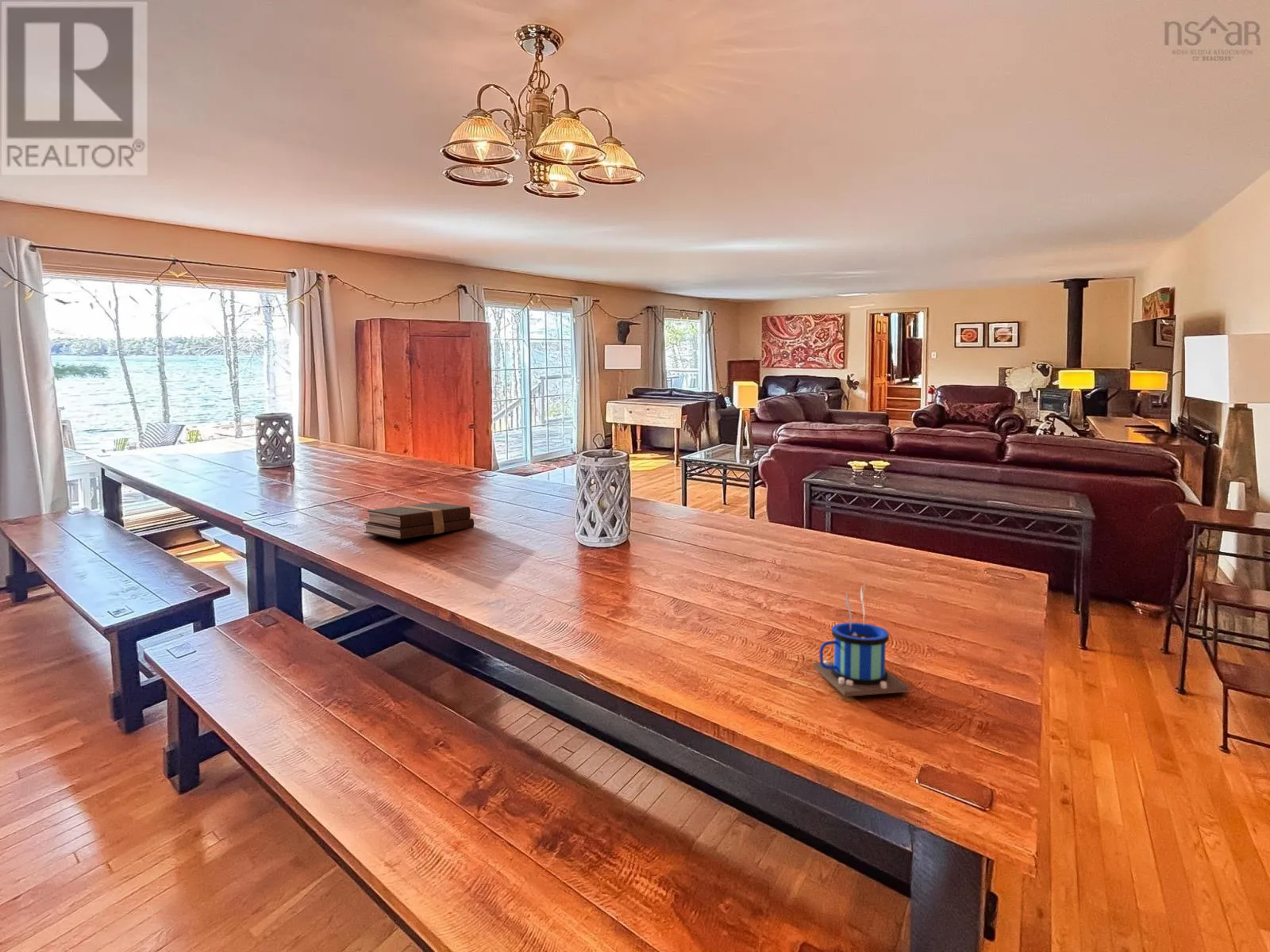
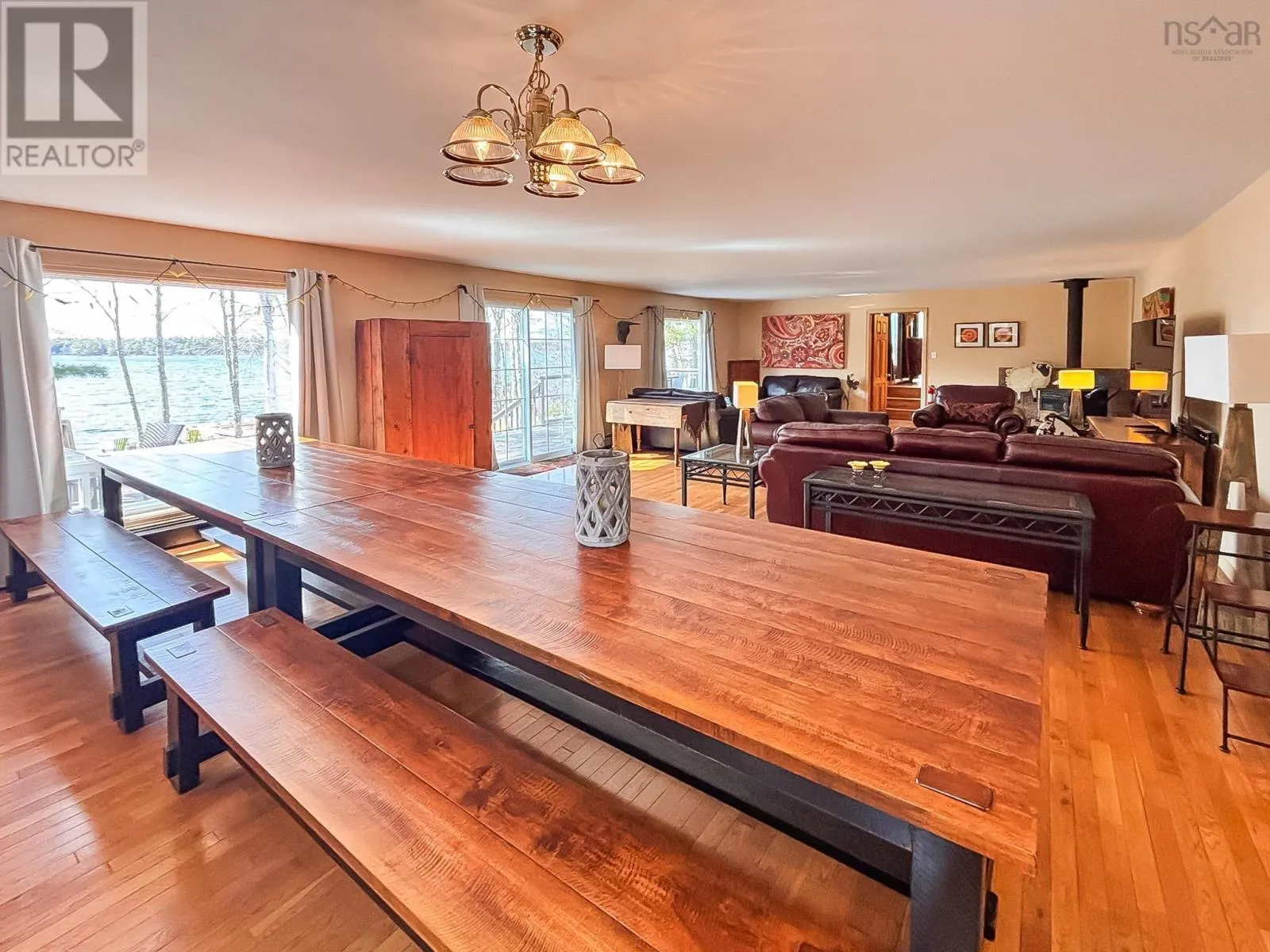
- mug (855, 626)
- book (419, 519)
